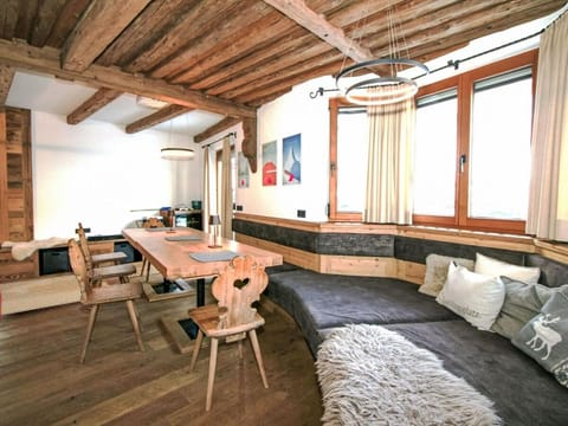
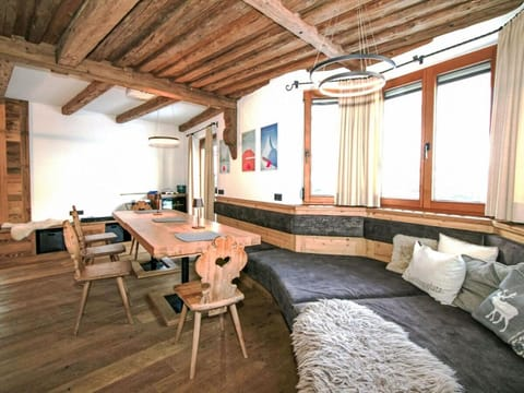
- bench (52, 289)
